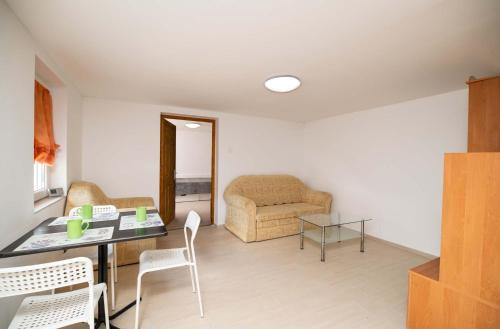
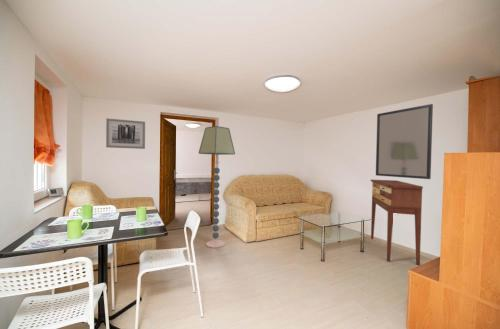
+ floor lamp (216, 185)
+ home mirror (401, 143)
+ wall art (126, 134)
+ console table (391, 216)
